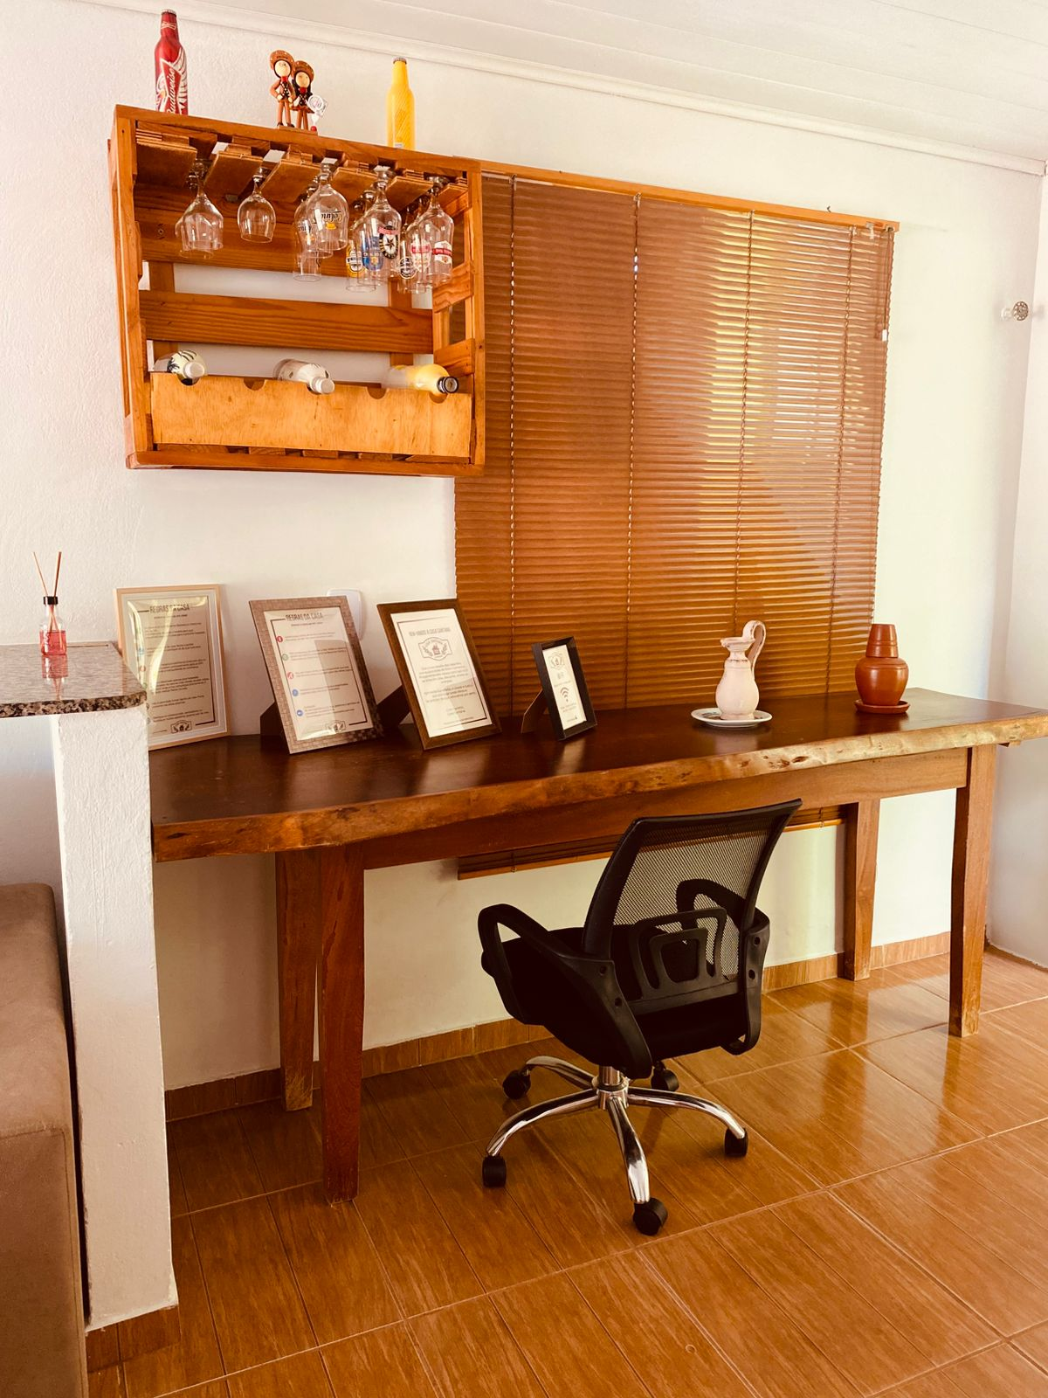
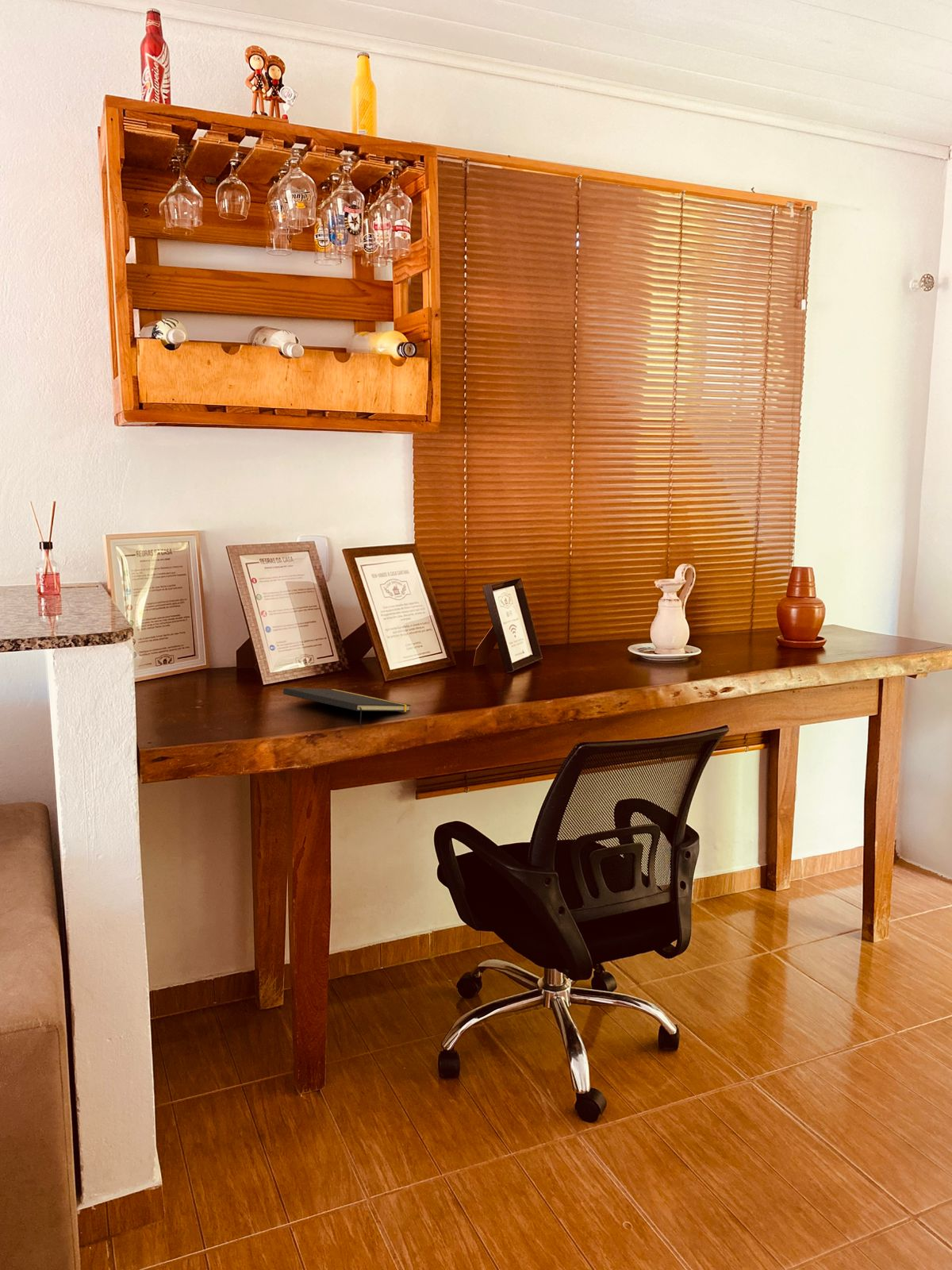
+ notepad (347, 699)
